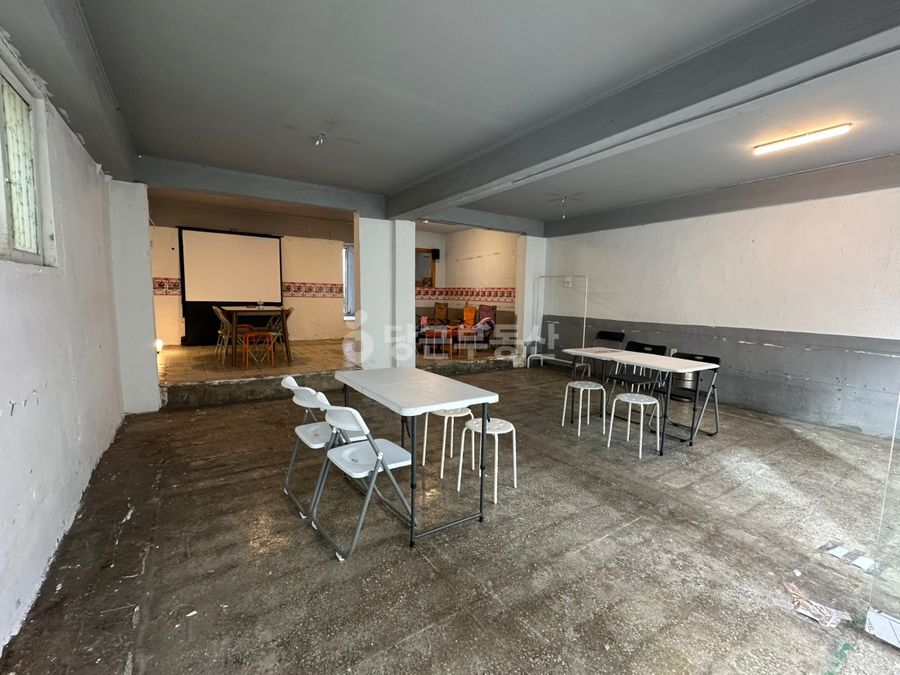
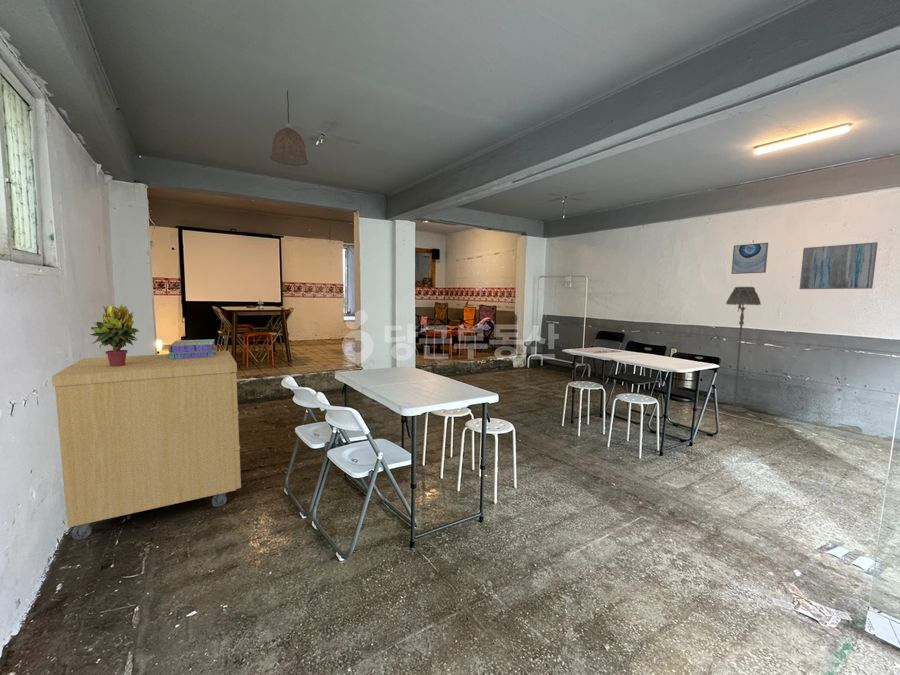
+ potted plant (116, 334)
+ storage cabinet (164, 431)
+ stack of books (193, 348)
+ pendant lamp (288, 125)
+ wall art (749, 258)
+ floor lamp (739, 349)
+ wall art (836, 267)
